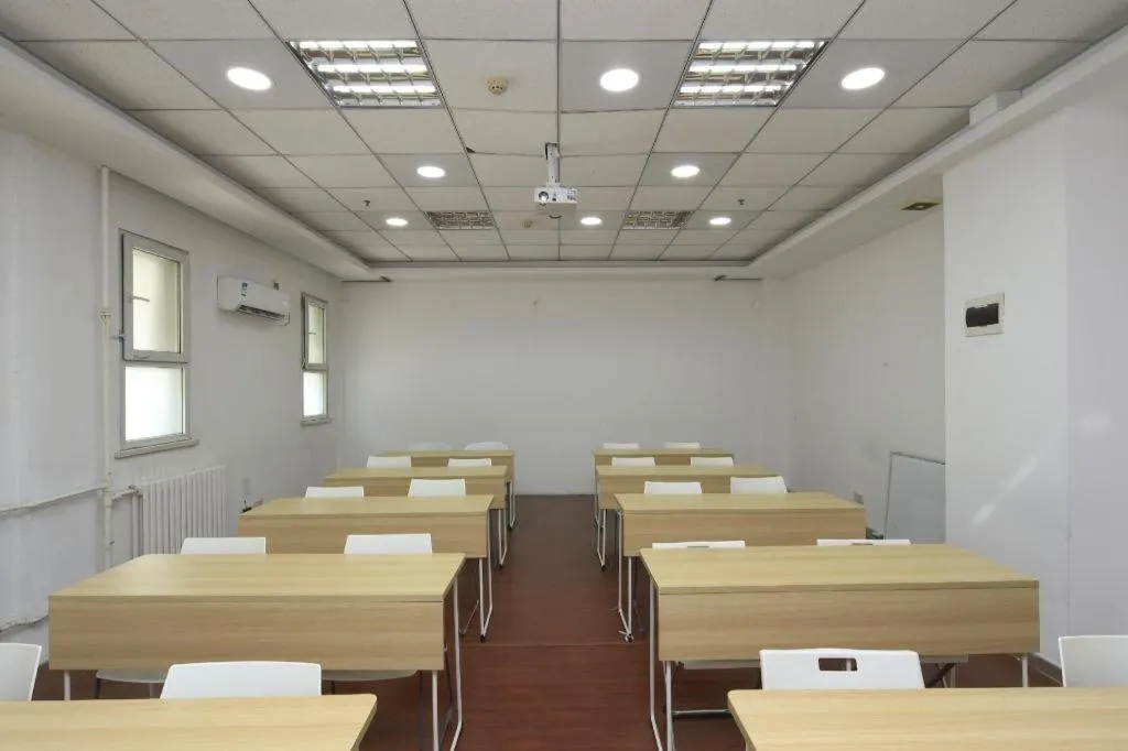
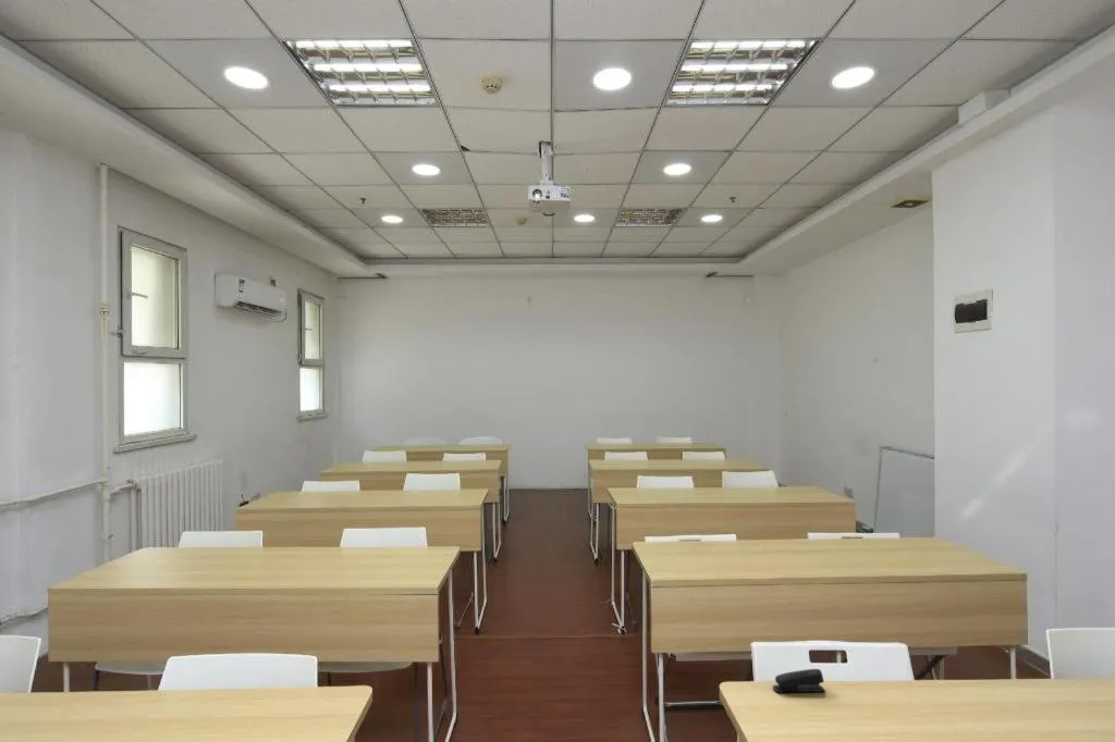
+ stapler (798, 679)
